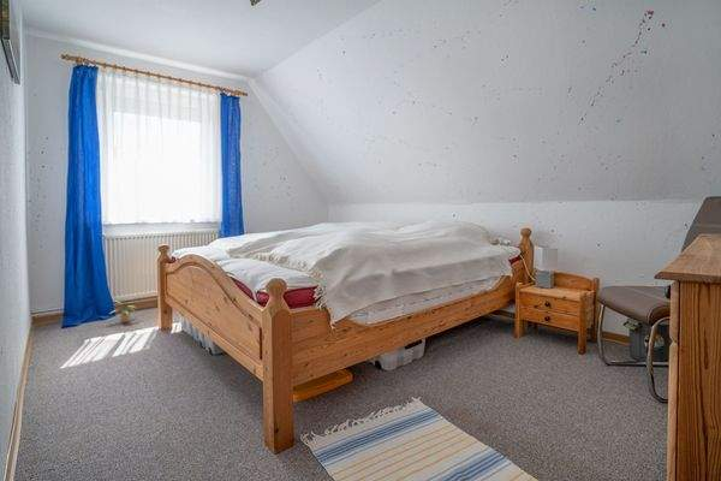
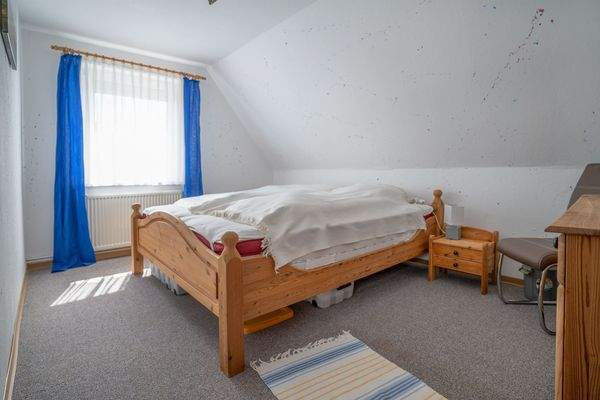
- potted plant (125, 308)
